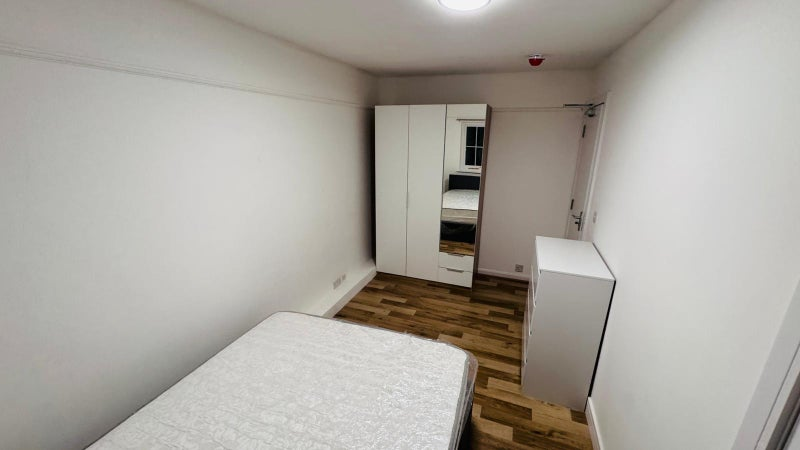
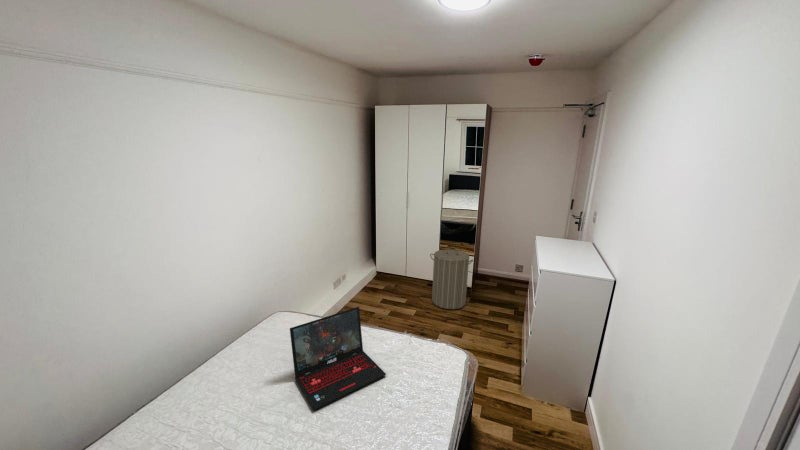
+ laundry hamper (450, 274)
+ laptop (338, 352)
